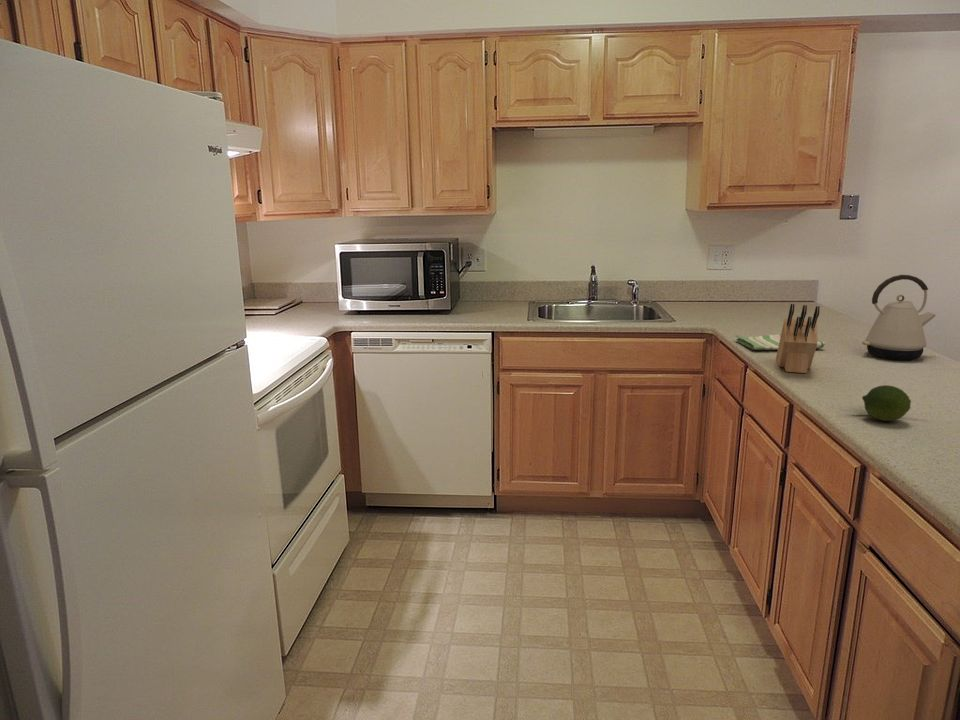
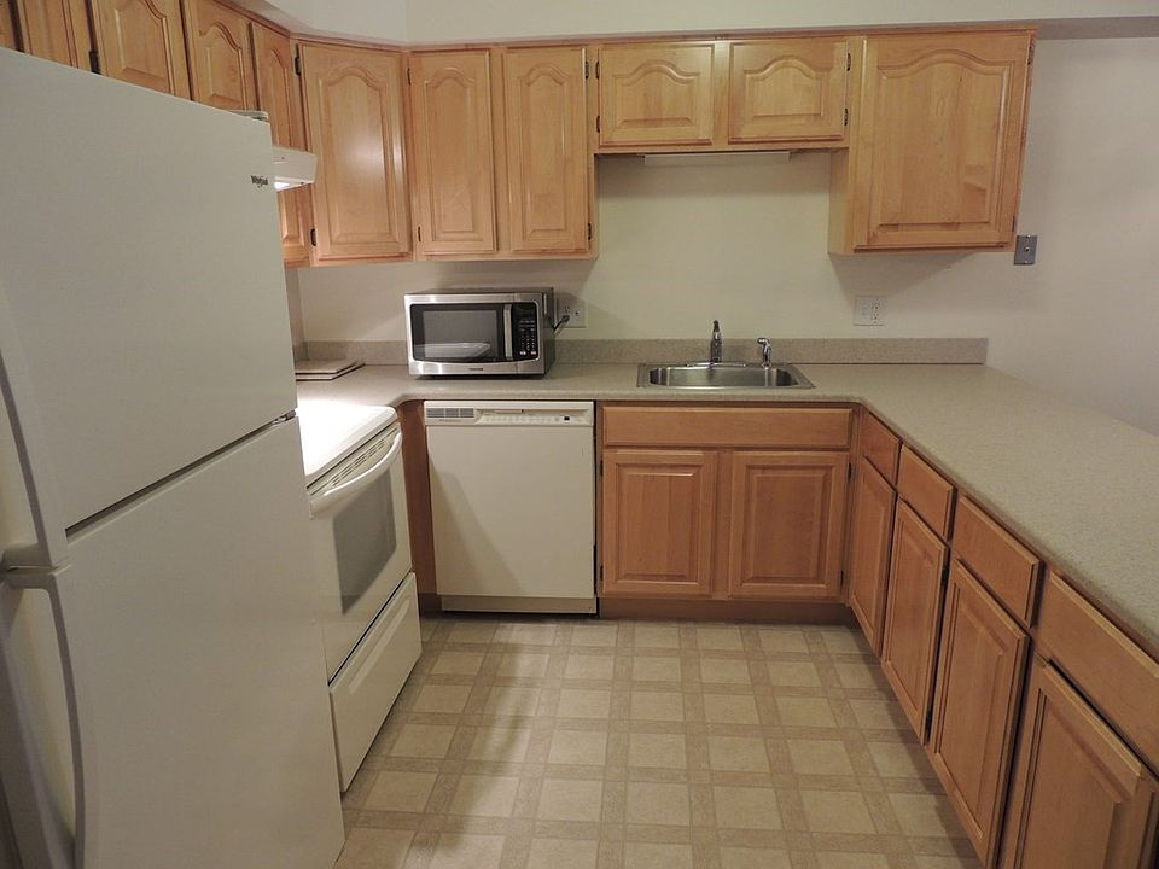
- knife block (797, 334)
- kettle (900, 315)
- dish towel (778, 341)
- fruit (886, 403)
